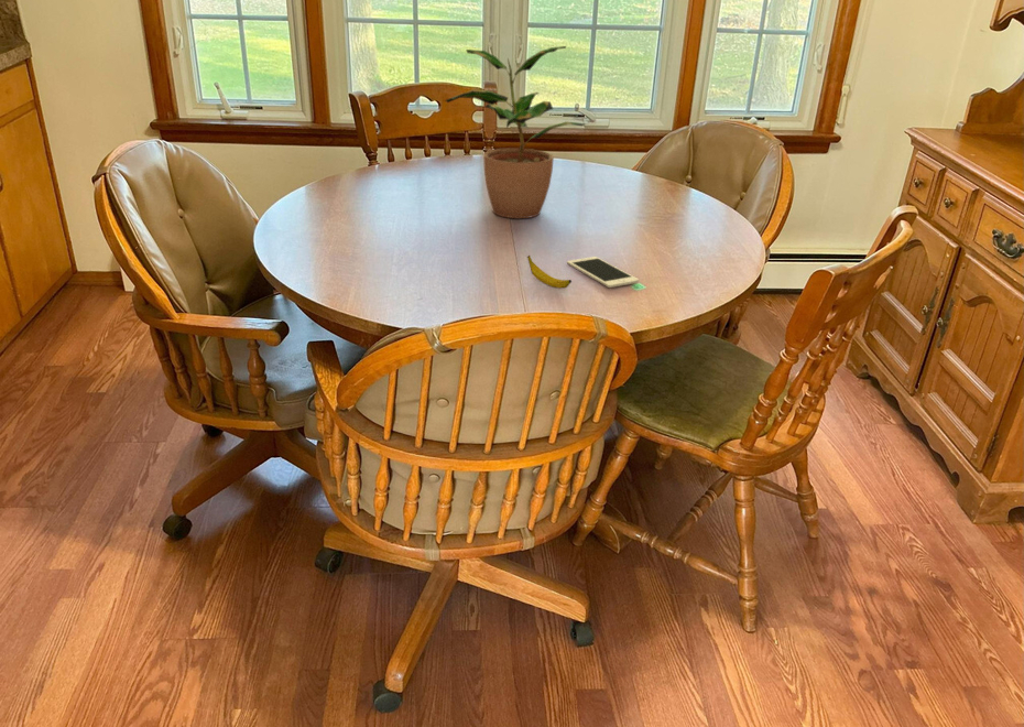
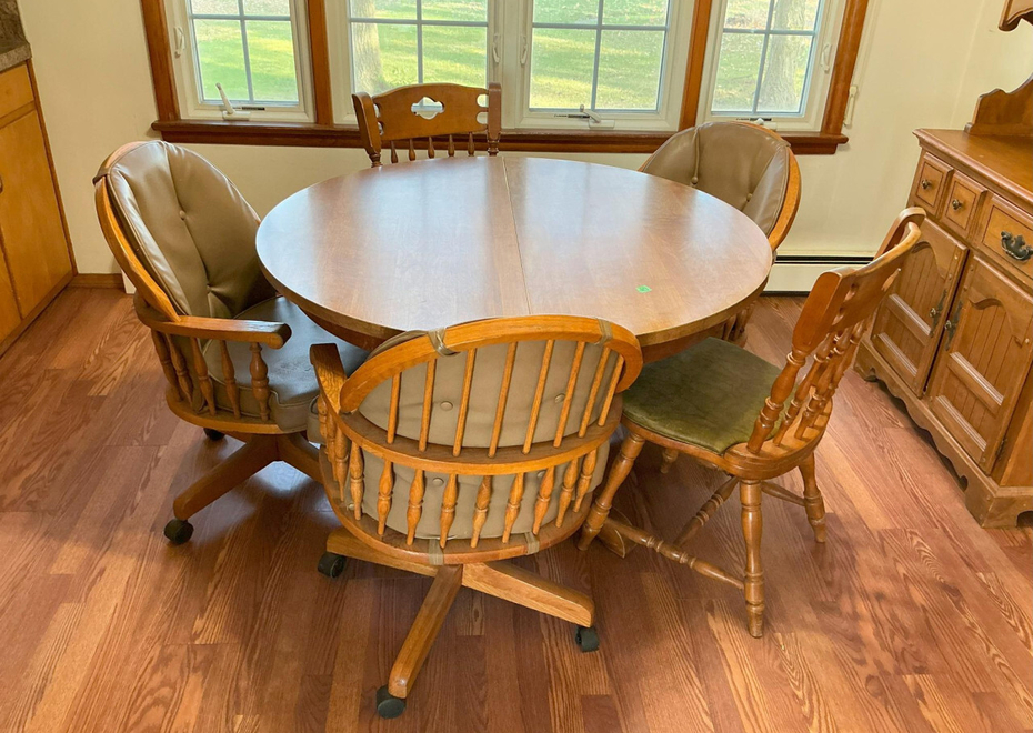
- cell phone (601, 271)
- potted plant (518, 128)
- banana (547, 274)
